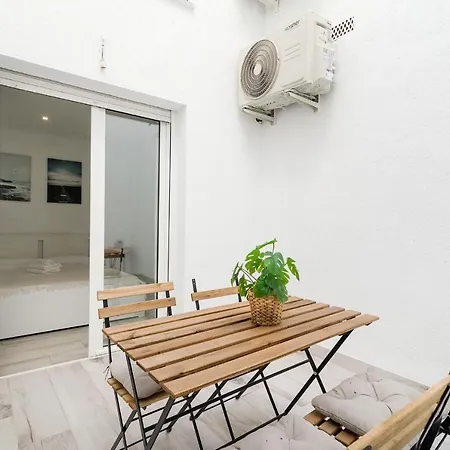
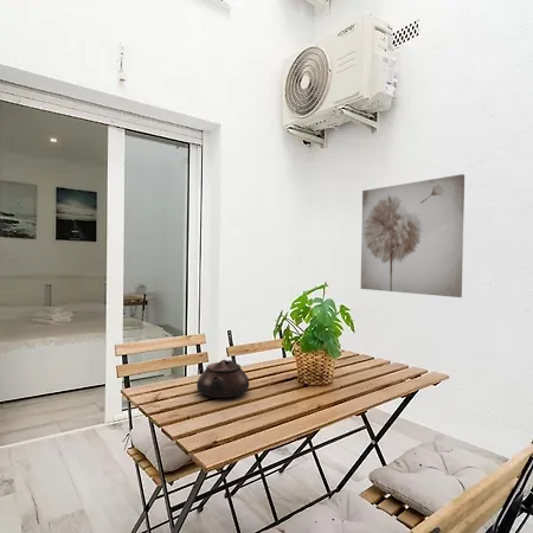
+ wall art (406, 238)
+ teapot (224, 375)
